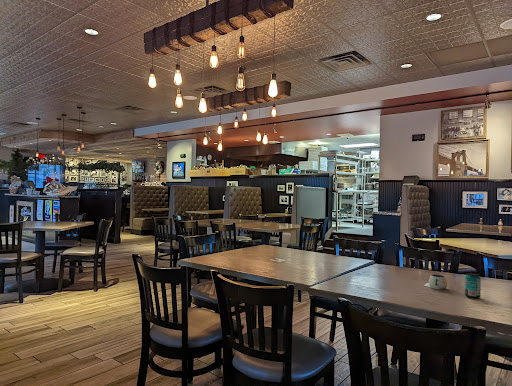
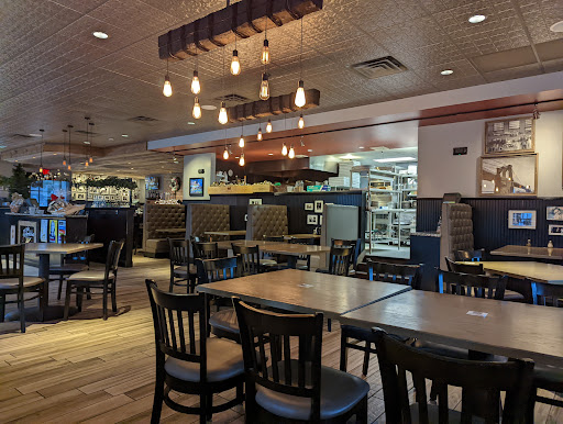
- mug (437, 282)
- beverage can (472, 285)
